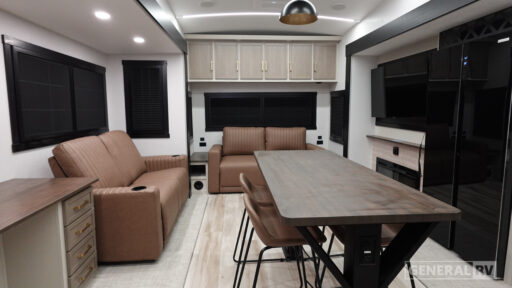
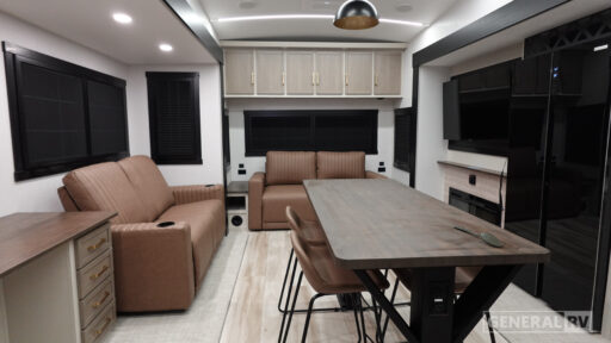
+ spoon (474, 232)
